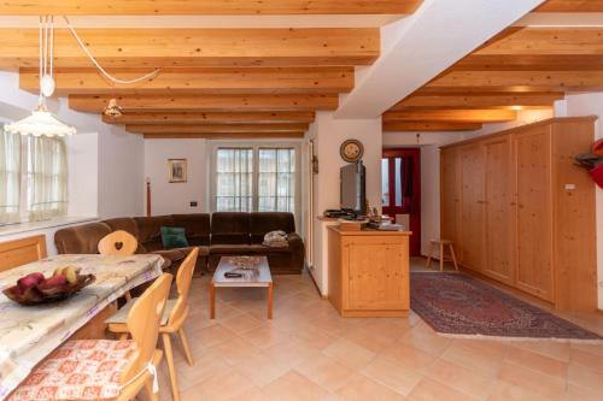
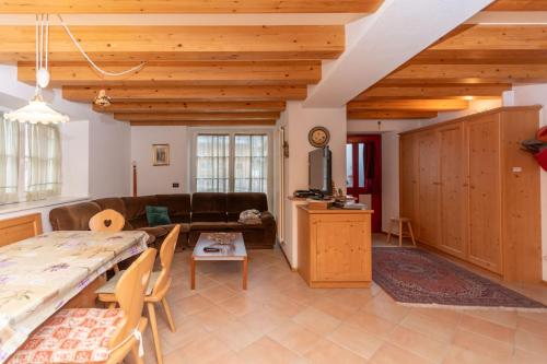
- fruit basket (54, 282)
